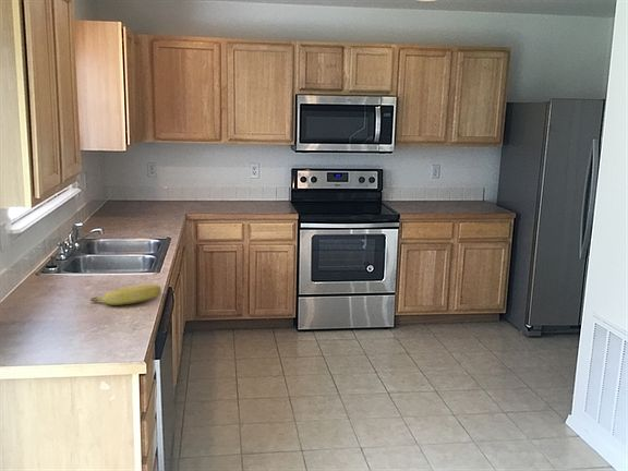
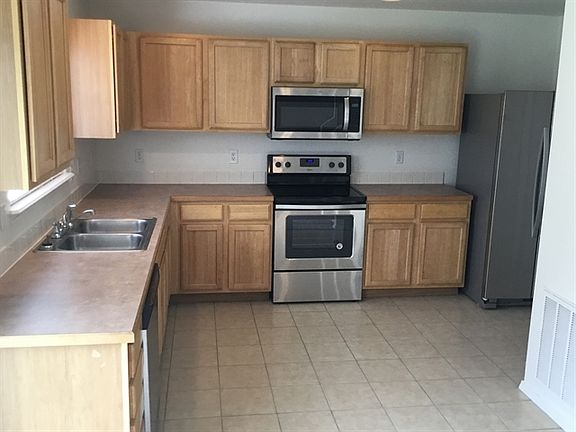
- banana (129, 291)
